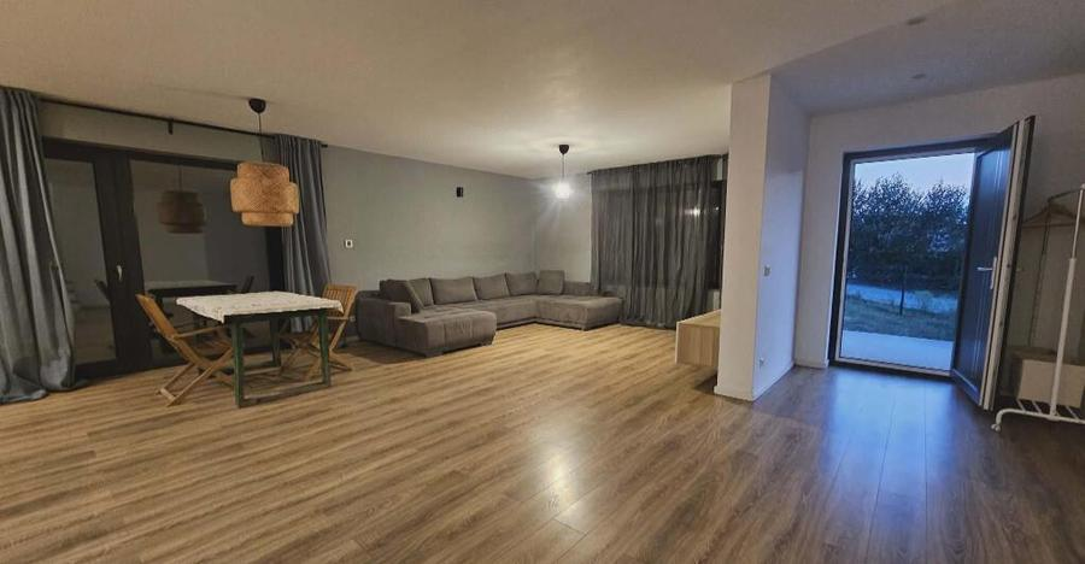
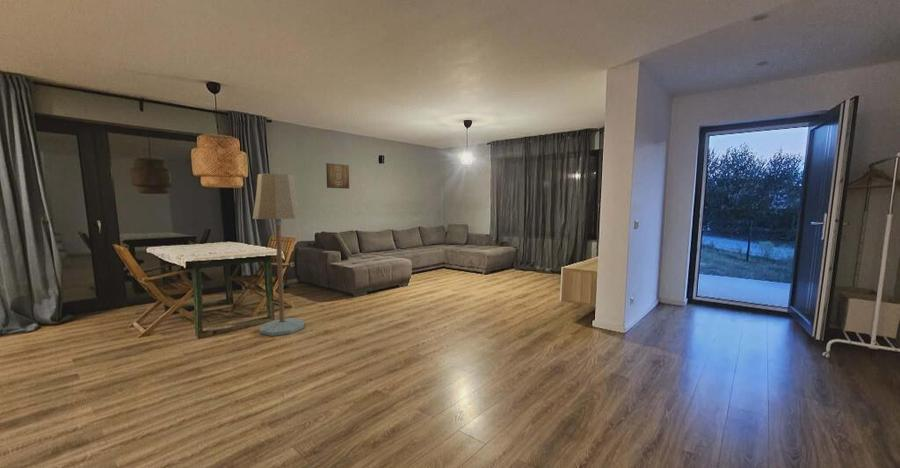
+ wall art (338, 176)
+ floor lamp (279, 252)
